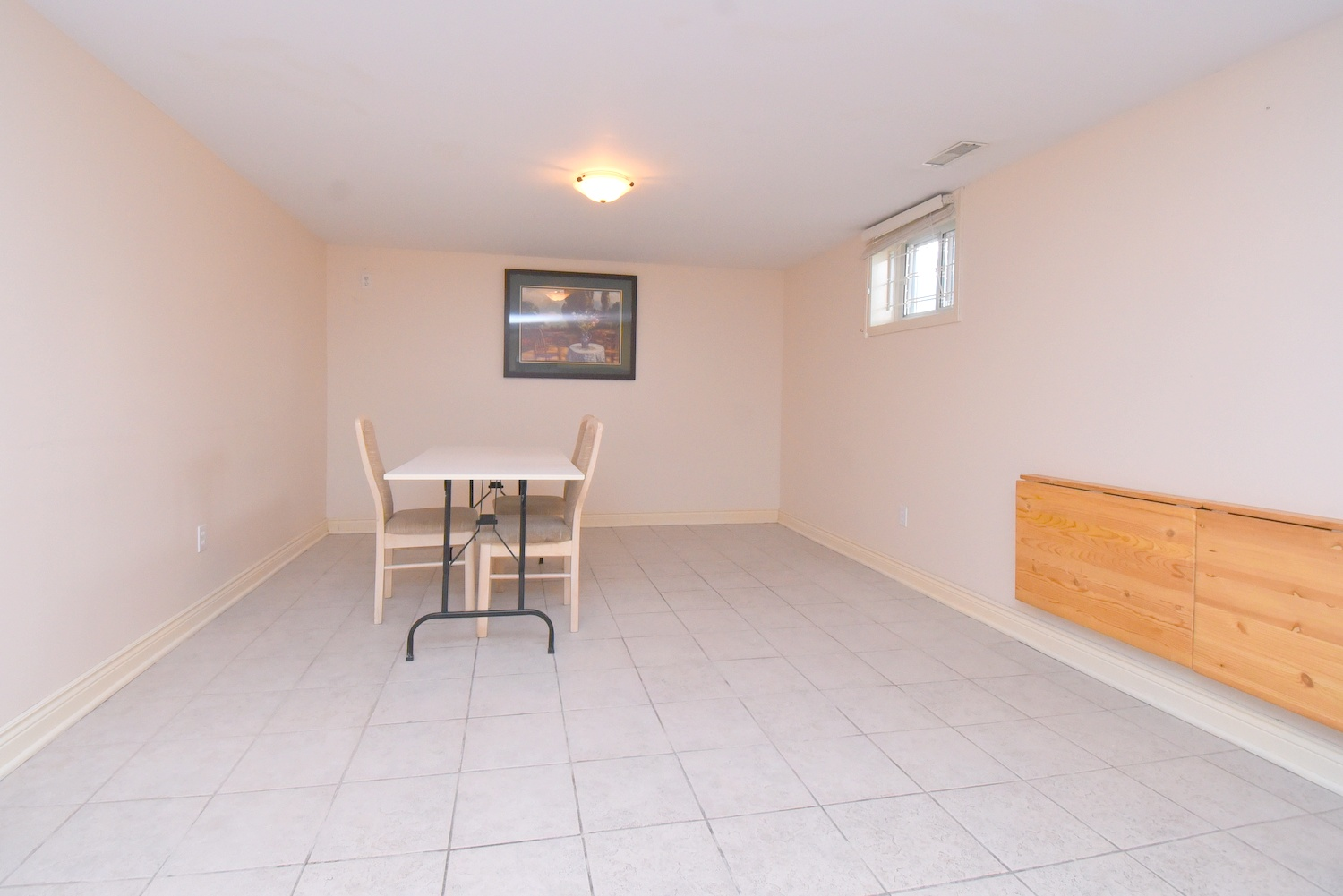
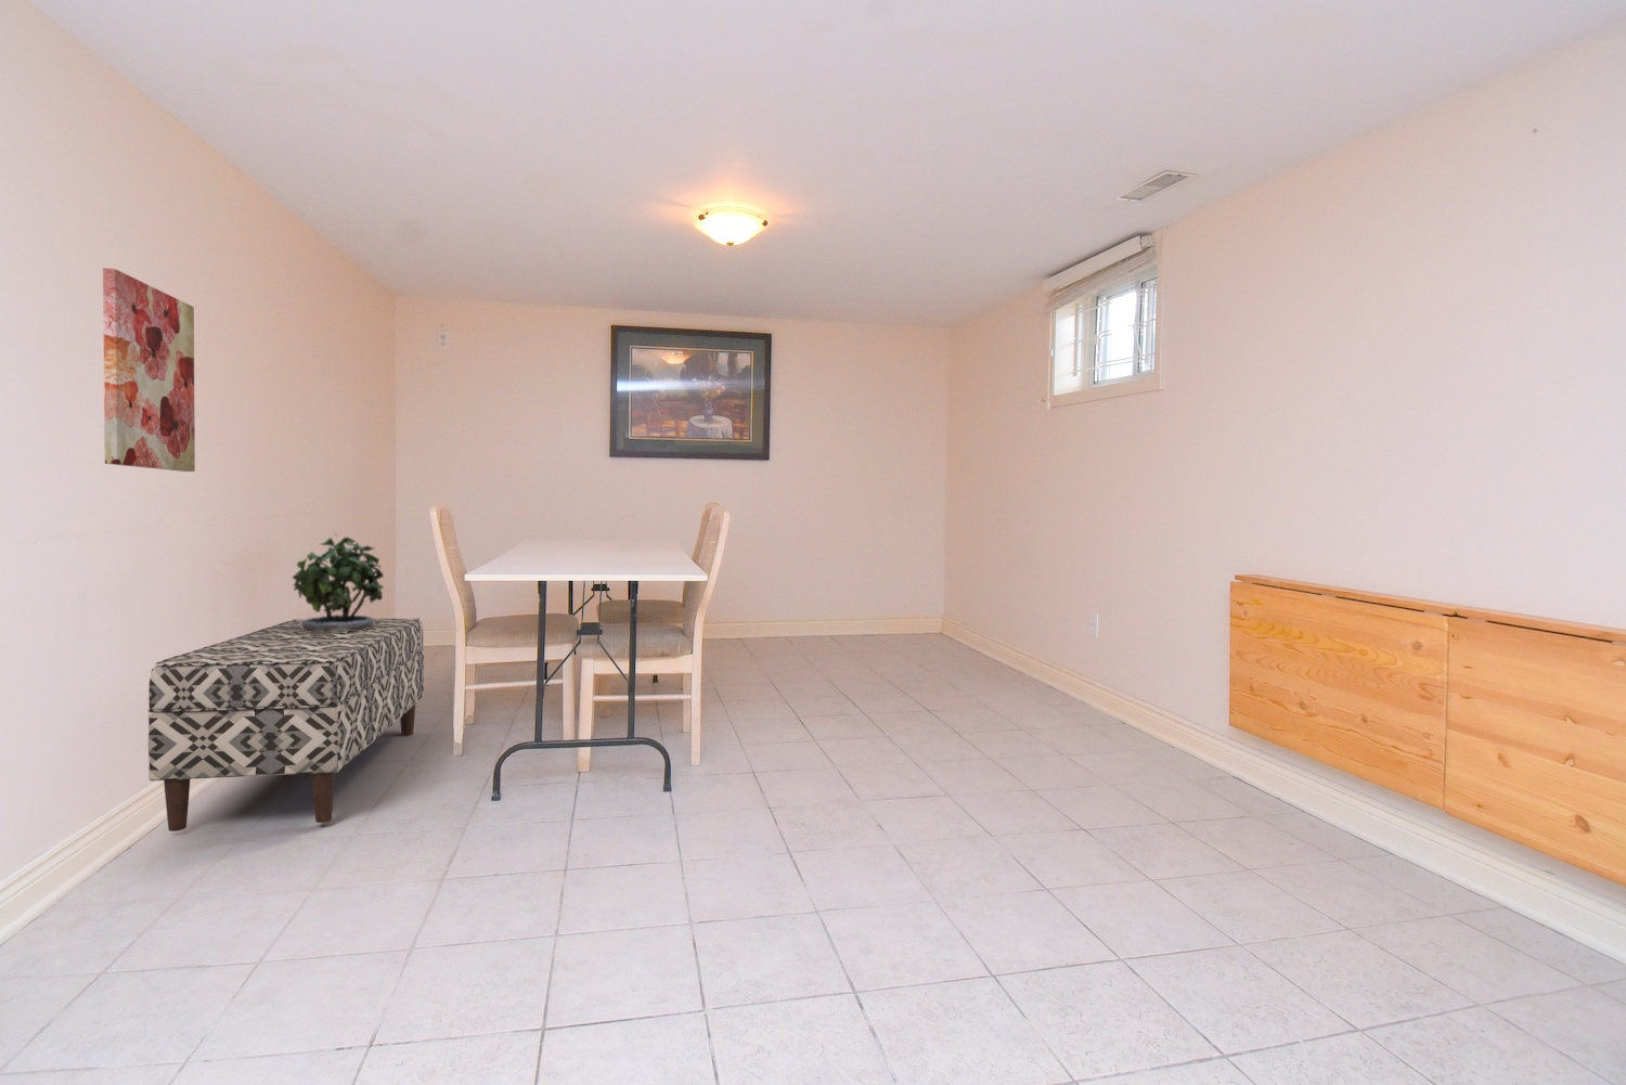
+ wall art (153, 378)
+ potted plant (338, 580)
+ bench (311, 706)
